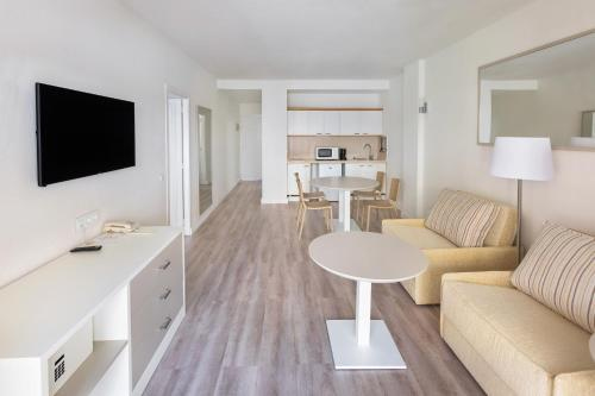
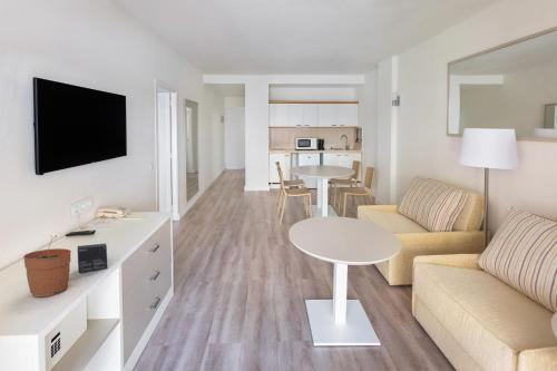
+ small box (92, 257)
+ plant pot (48, 262)
